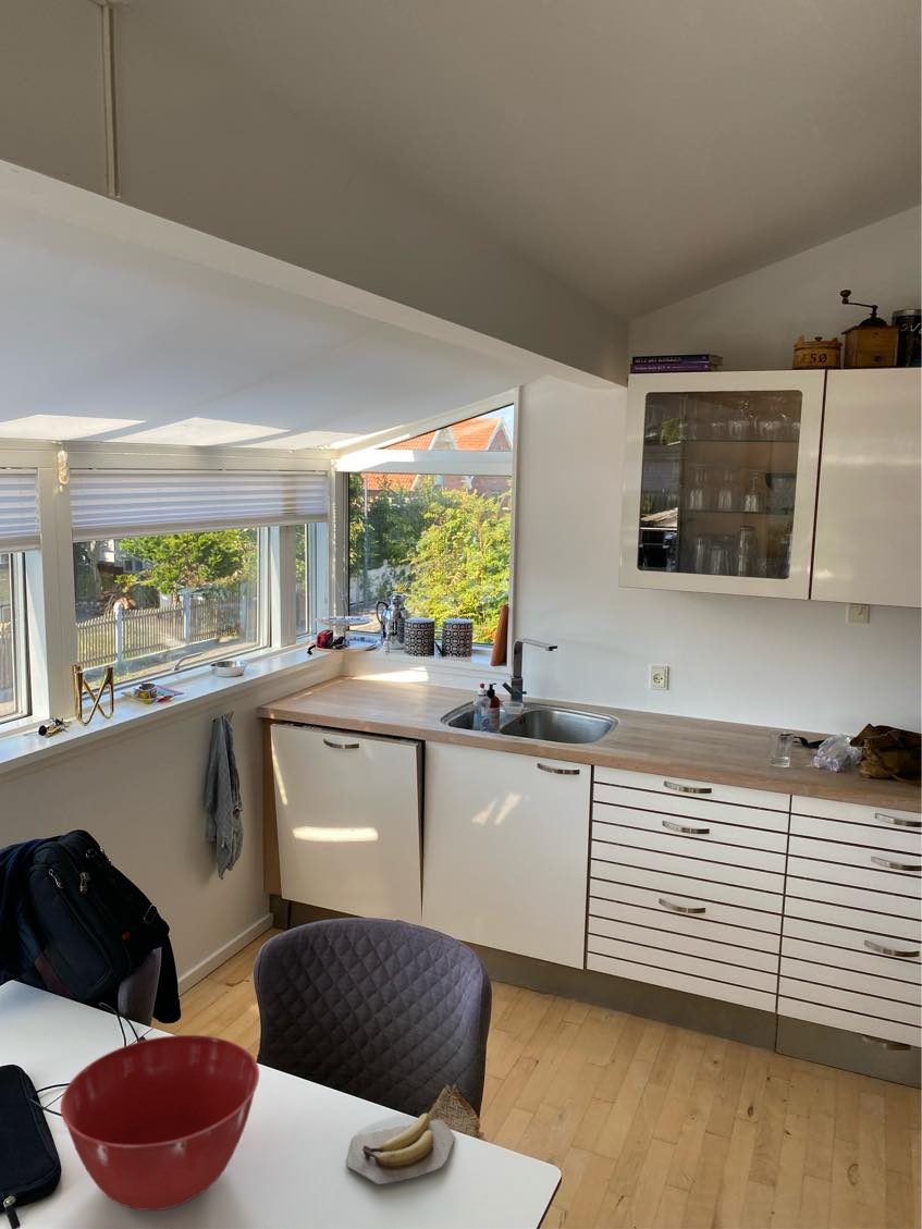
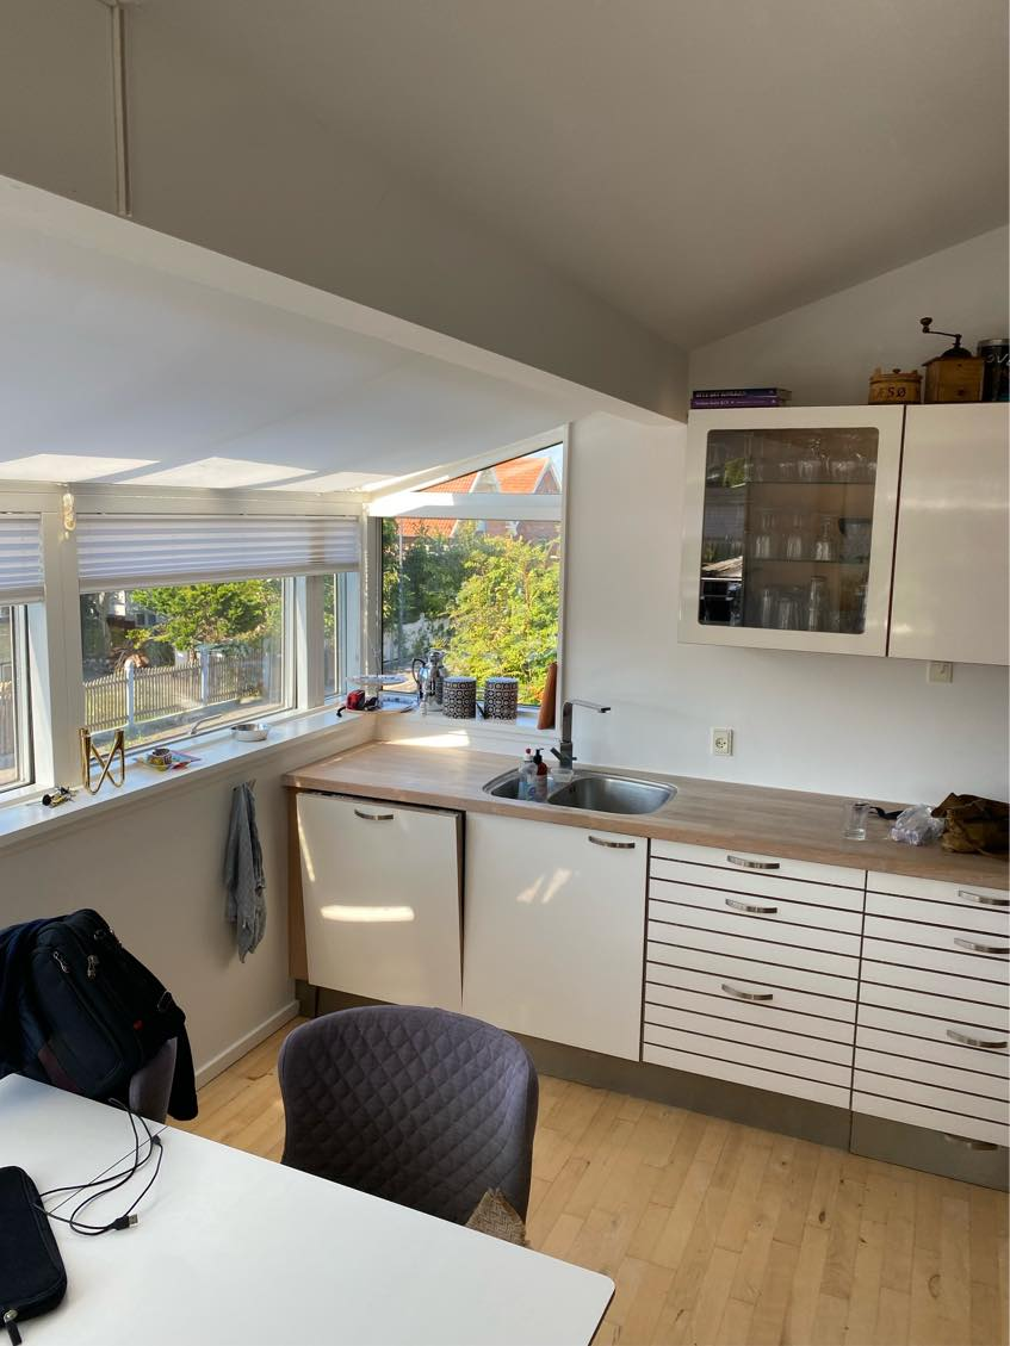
- mixing bowl (163, 1131)
- banana (401, 1139)
